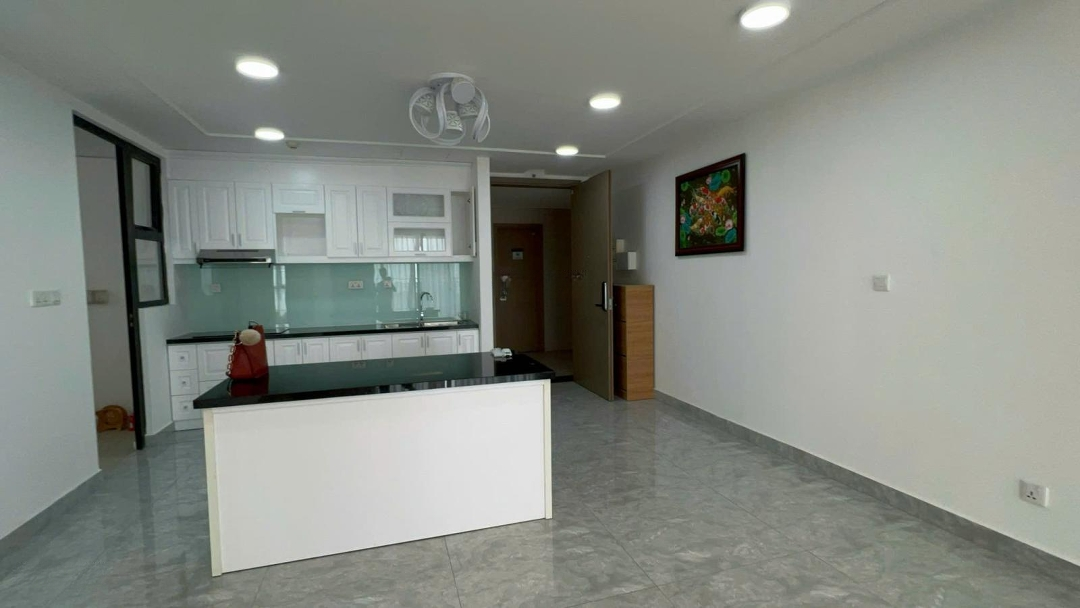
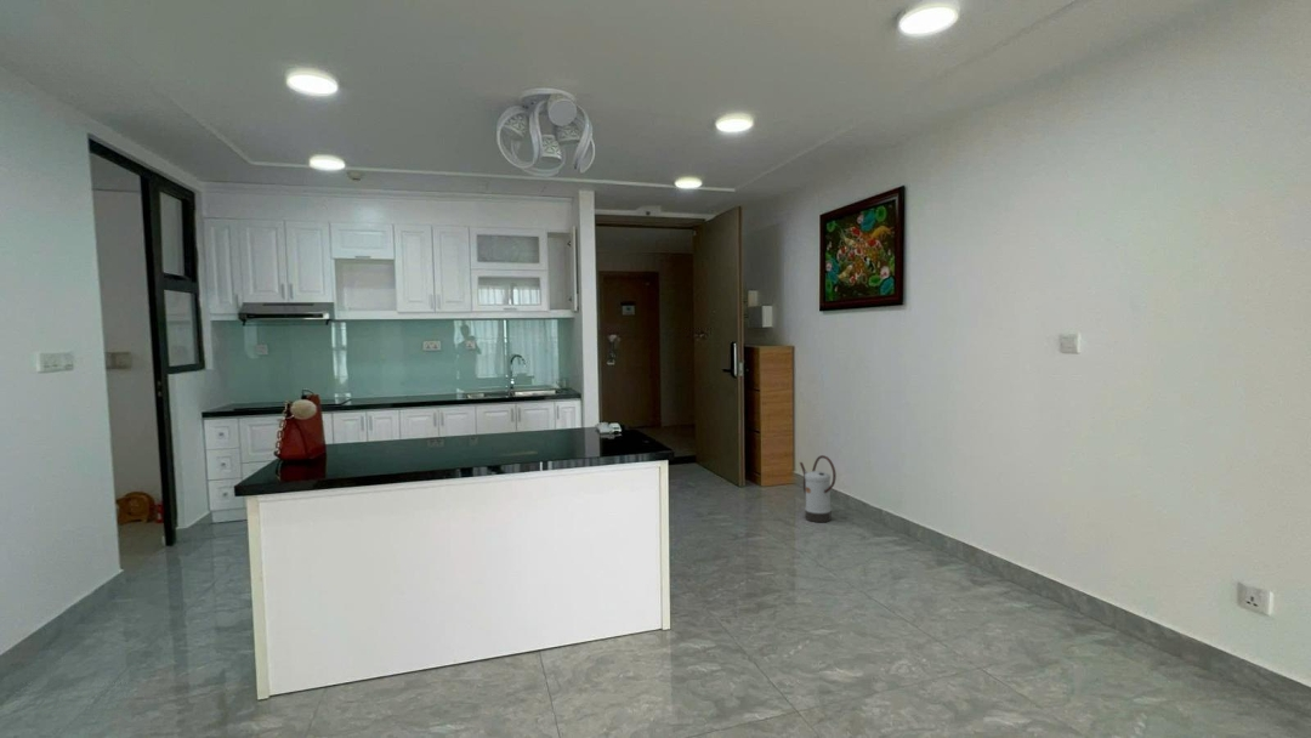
+ watering can (817, 486)
